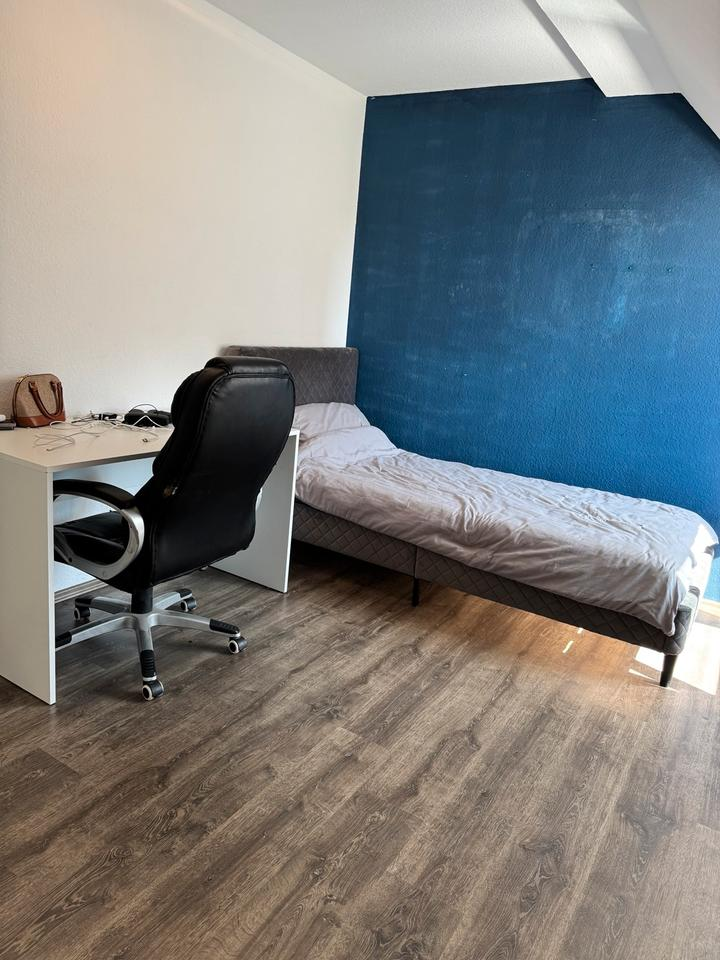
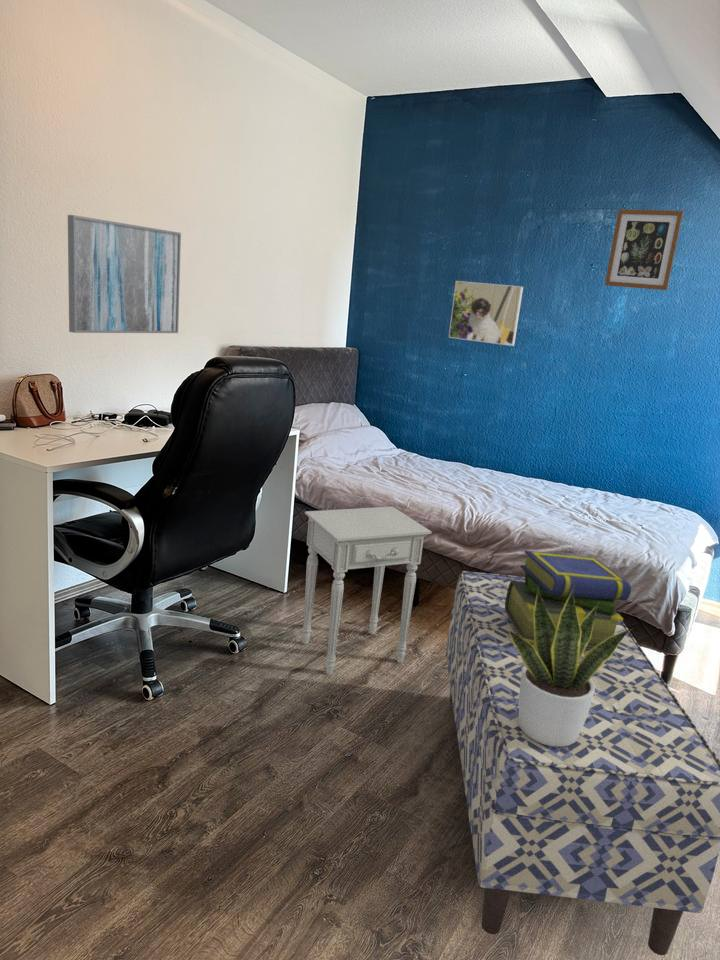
+ potted plant (564, 659)
+ nightstand (373, 589)
+ bench (538, 742)
+ wall art (642, 249)
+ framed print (484, 313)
+ stack of books (566, 596)
+ wall art (128, 279)
